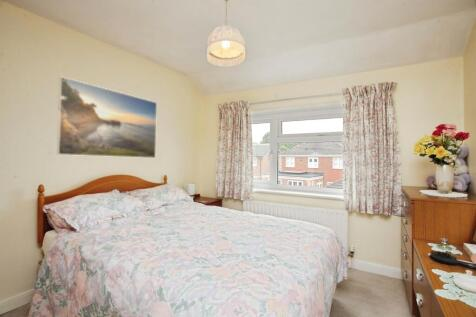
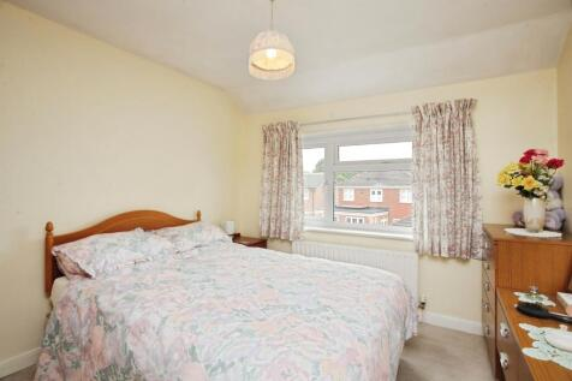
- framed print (115, 124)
